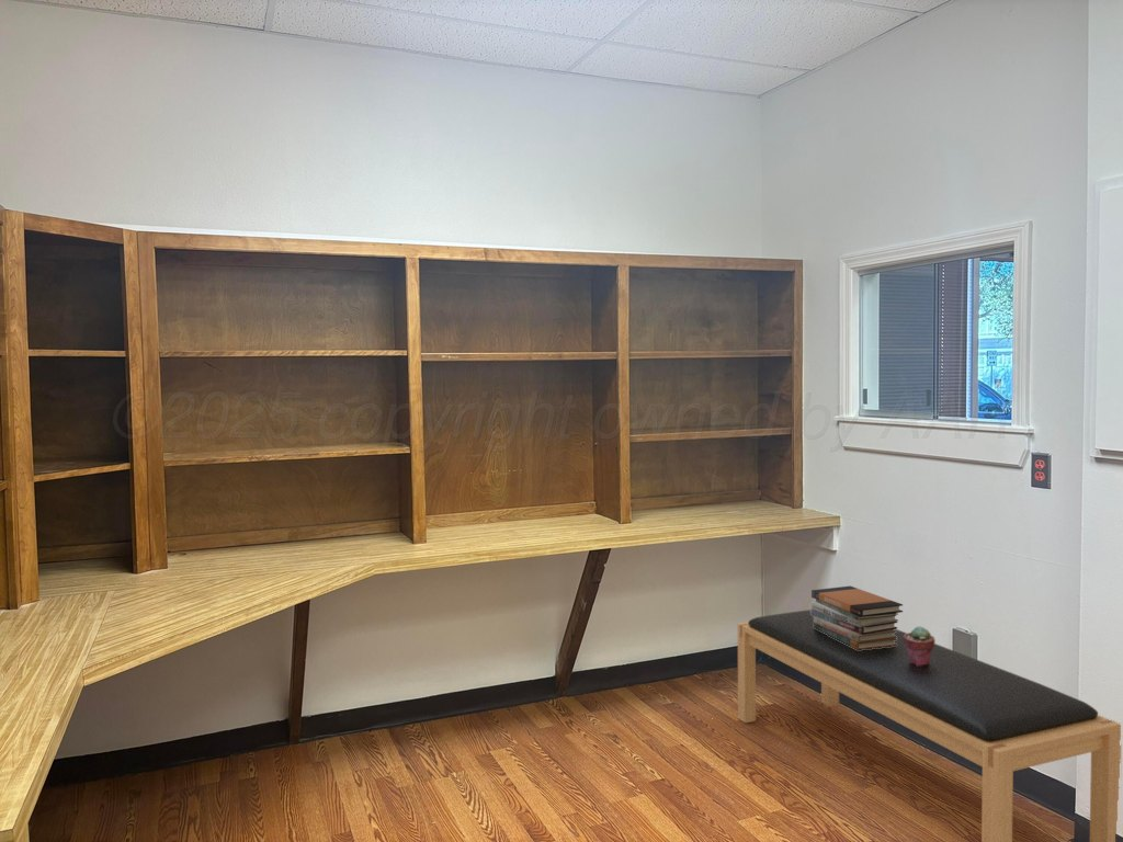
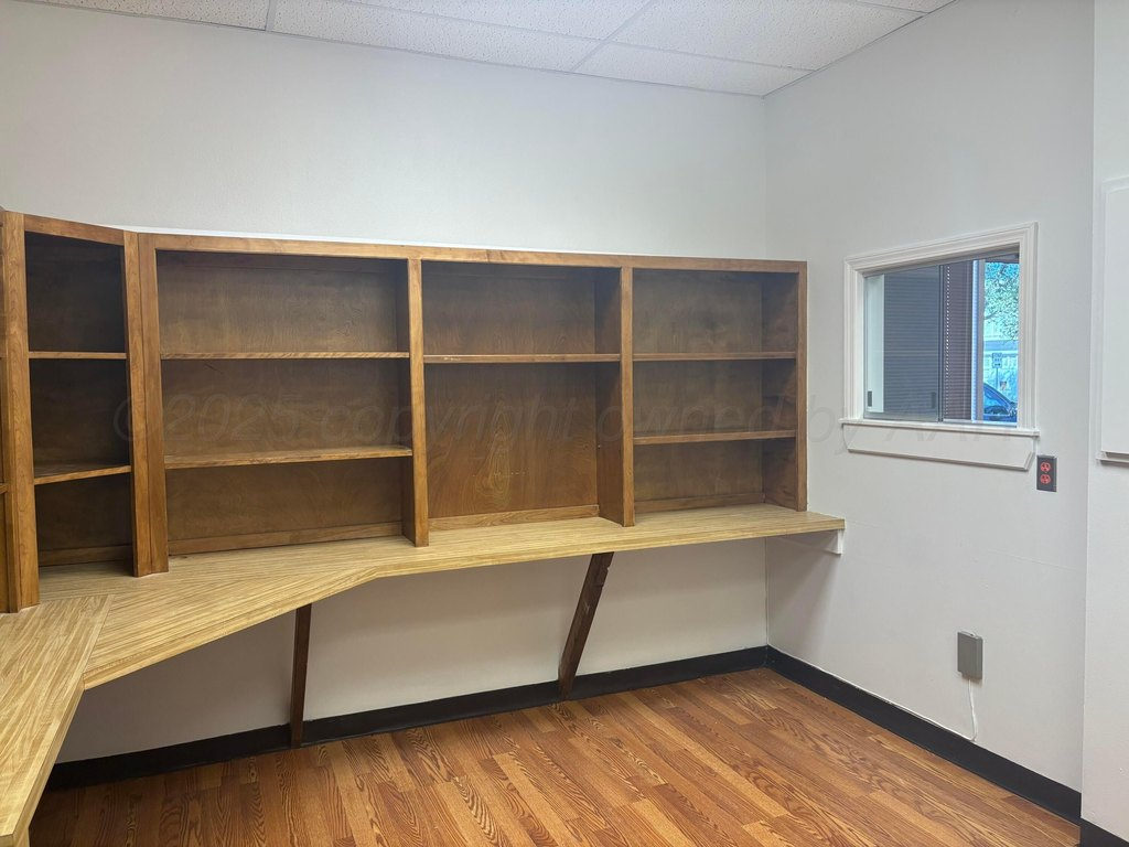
- book stack (853, 616)
- bench (894, 713)
- potted succulent (919, 644)
